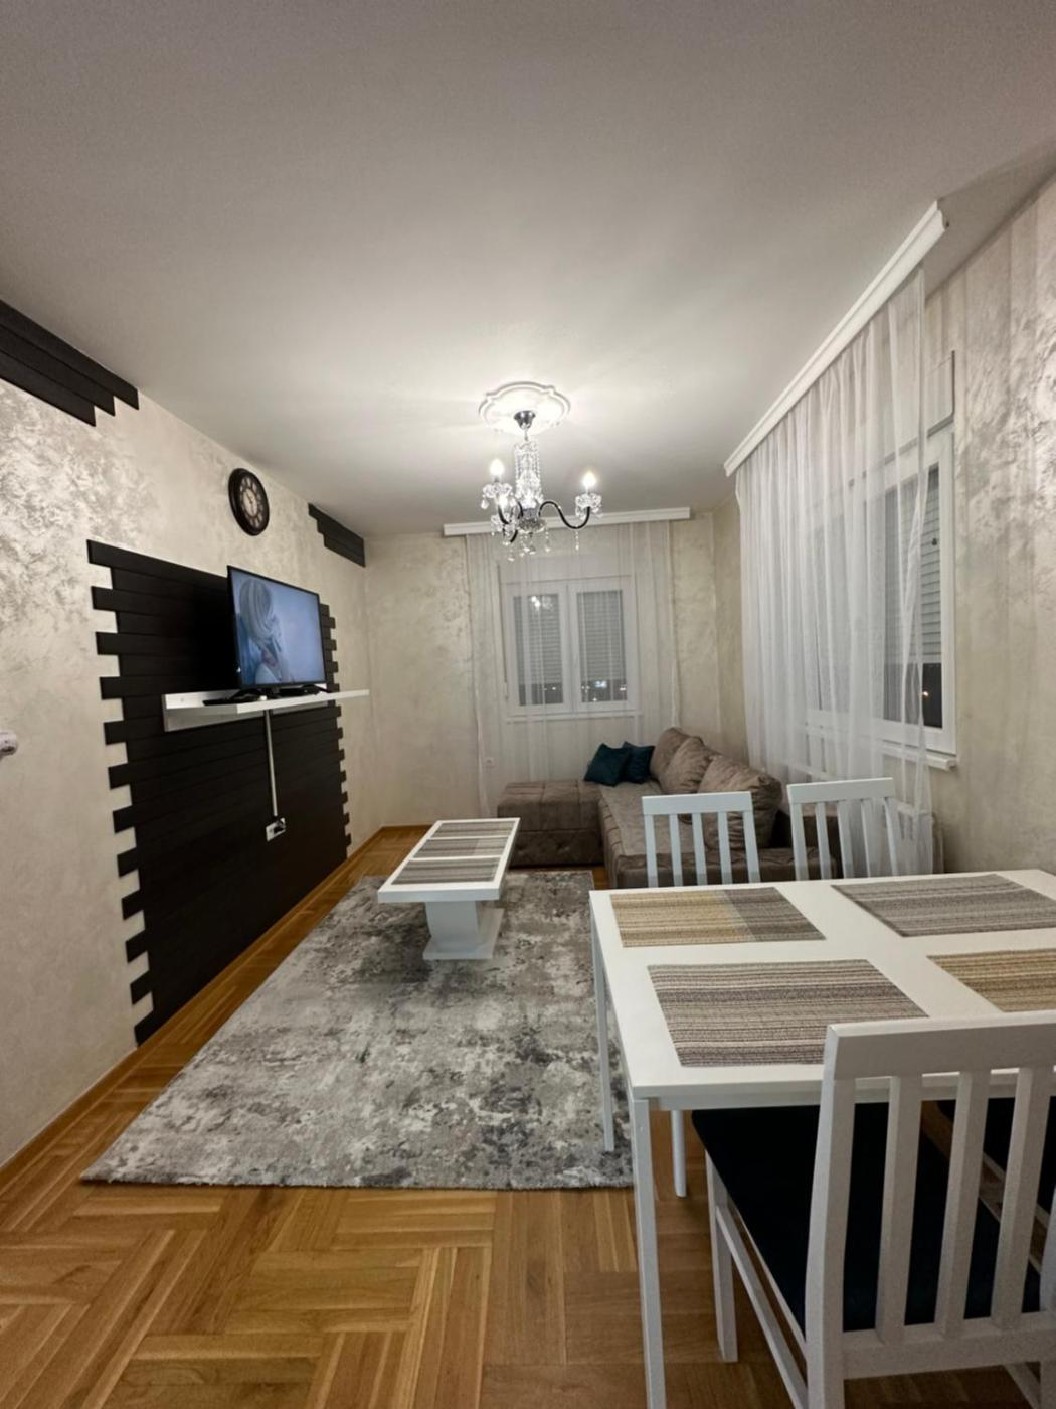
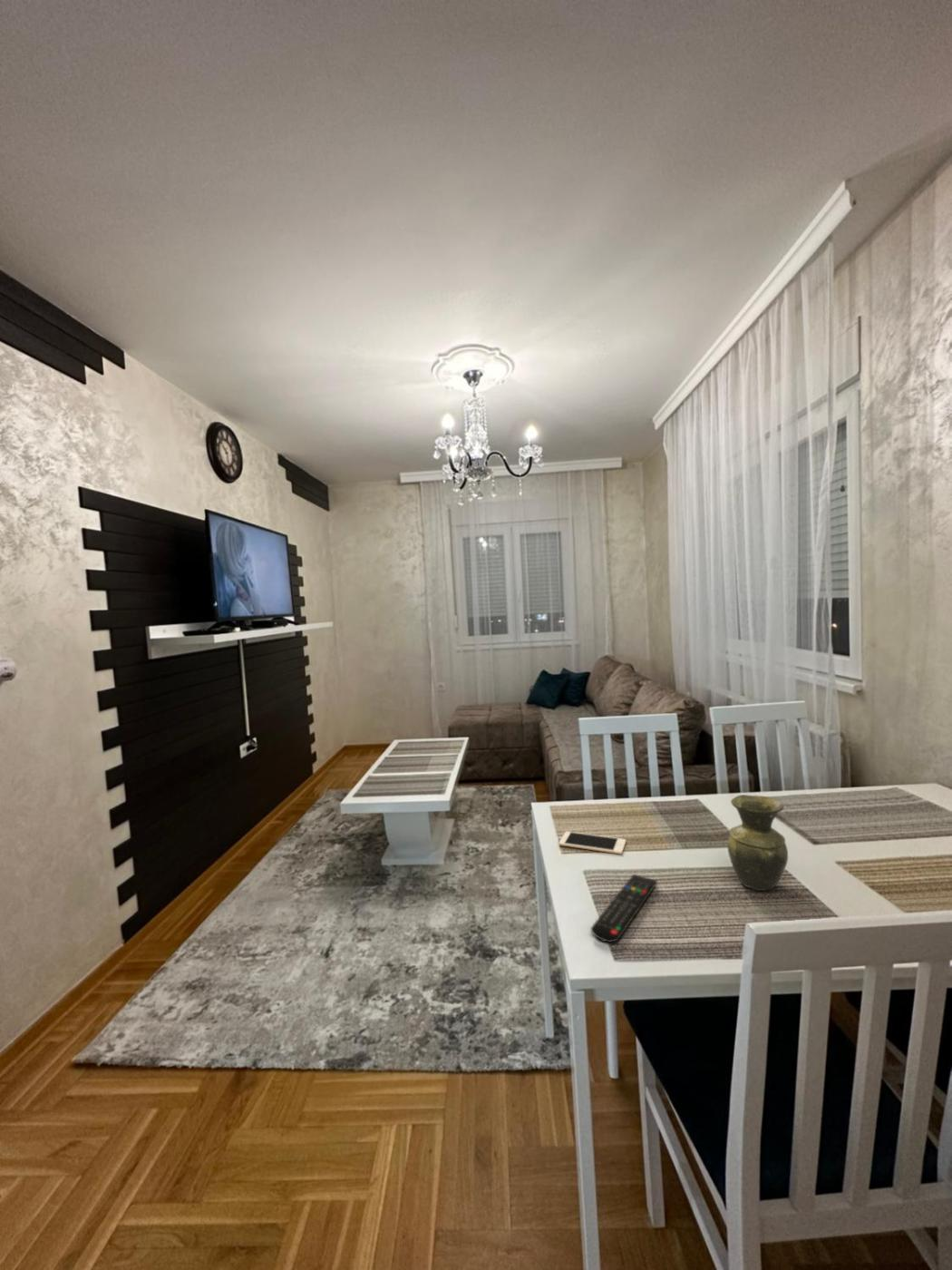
+ vase (756, 843)
+ remote control (626, 906)
+ cell phone (592, 842)
